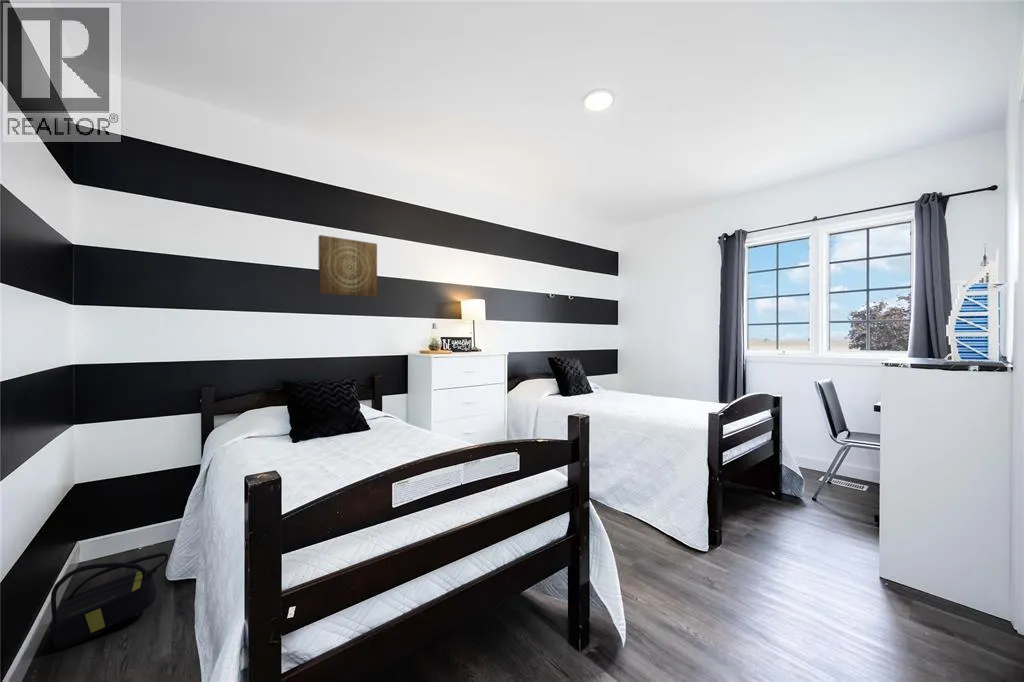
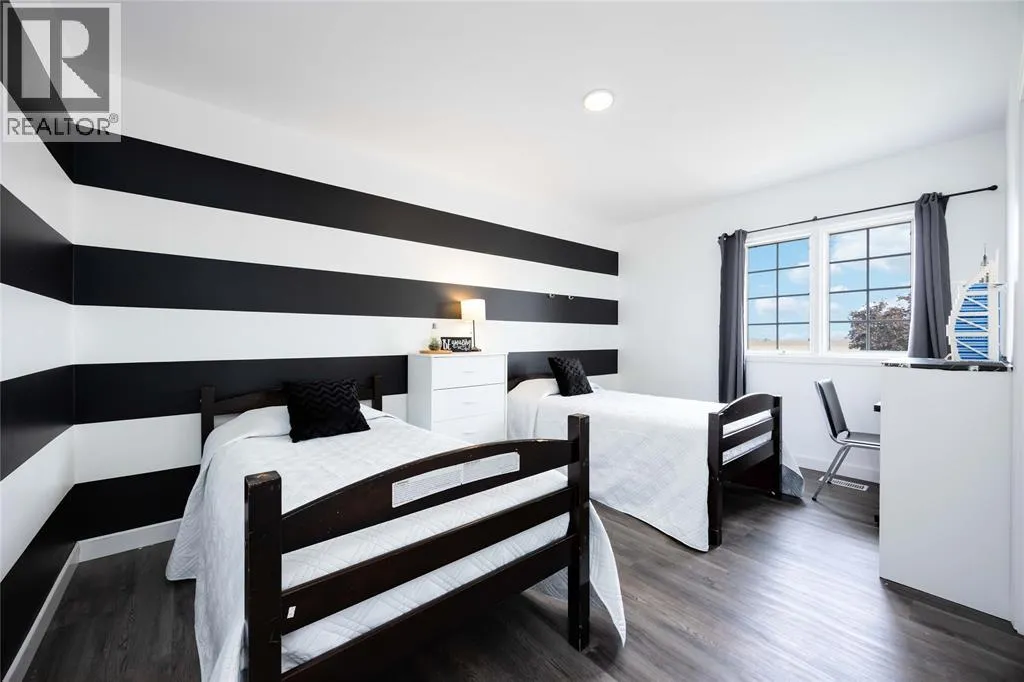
- backpack (115, 587)
- wall art (348, 267)
